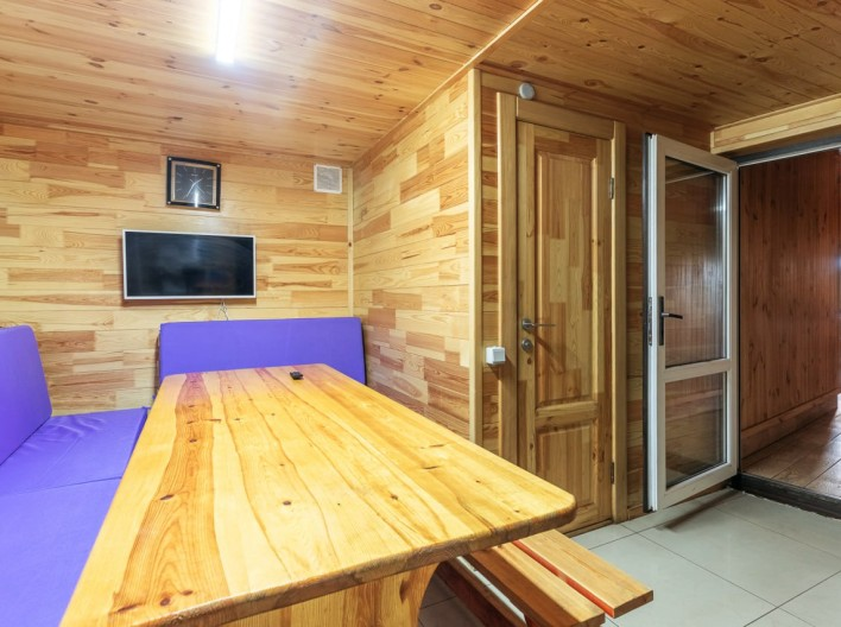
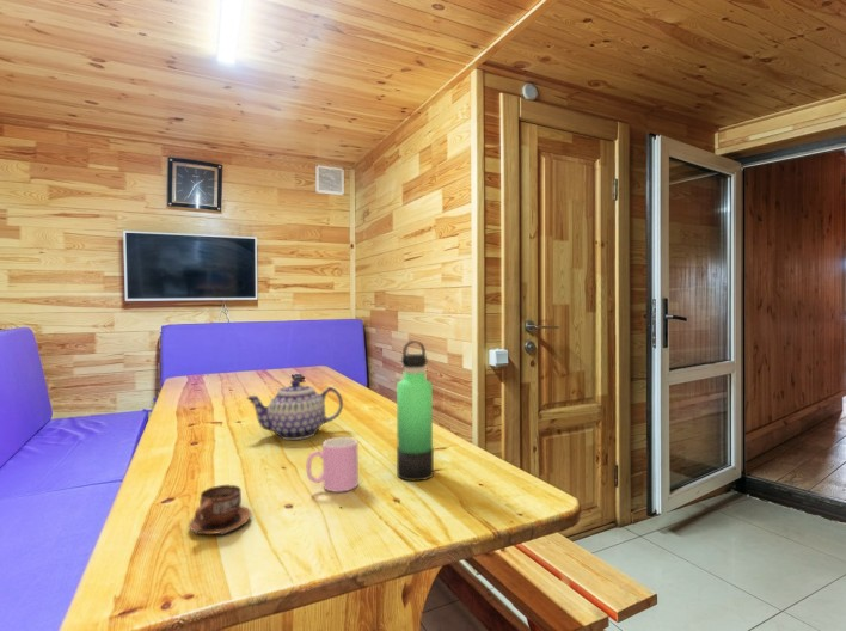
+ cup (332, 465)
+ teapot (296, 406)
+ thermos bottle (413, 408)
+ cup (219, 508)
